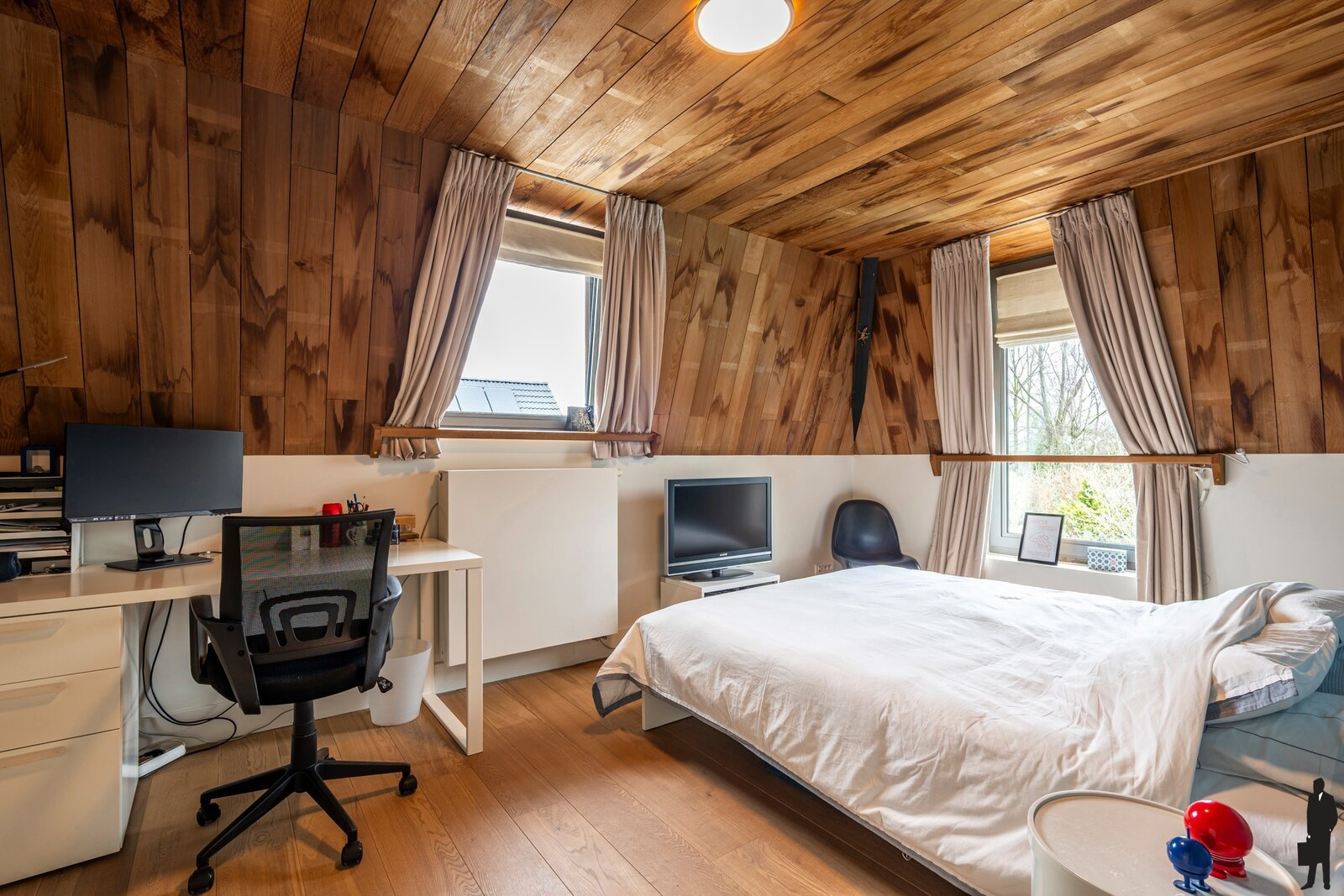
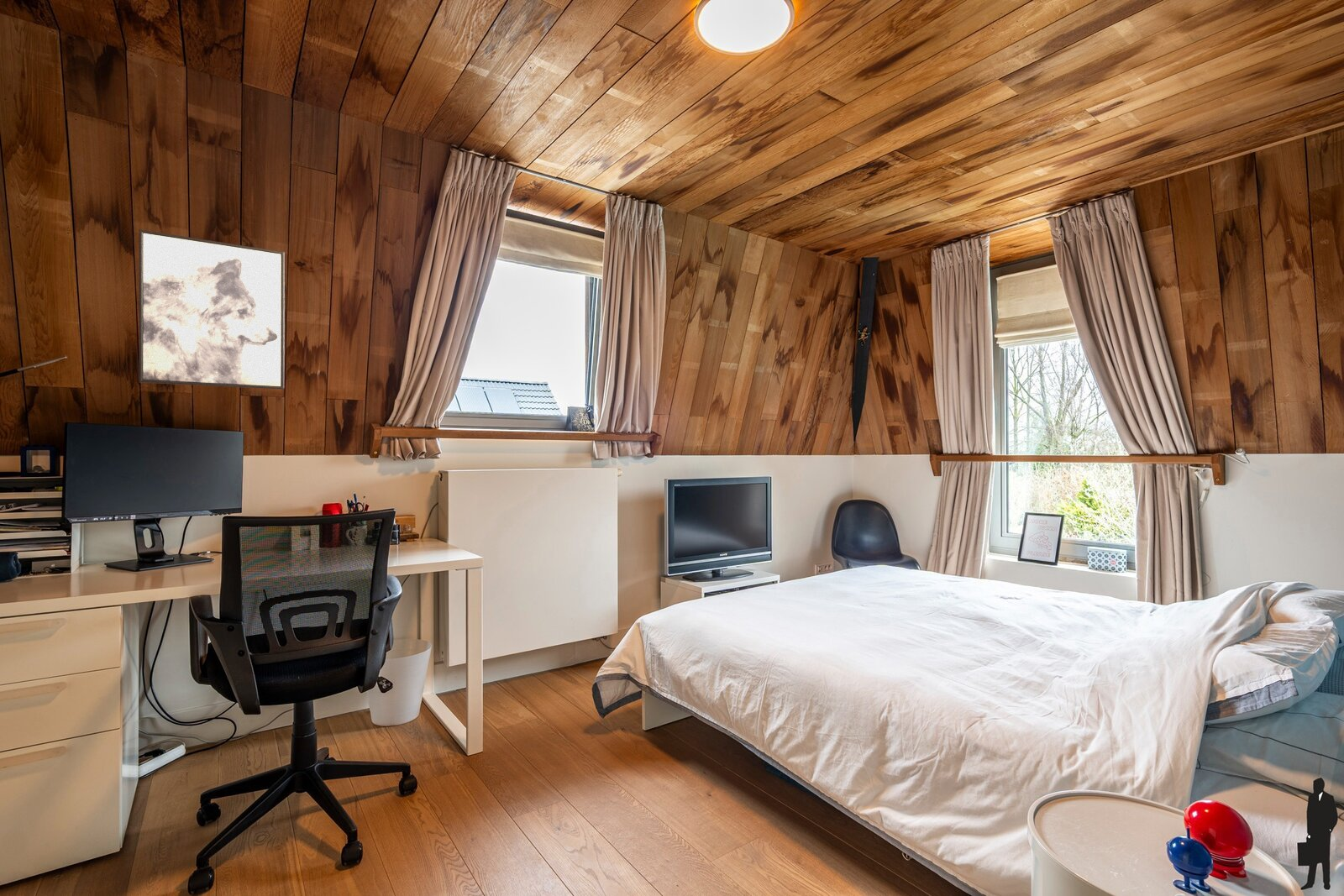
+ wall art (215, 314)
